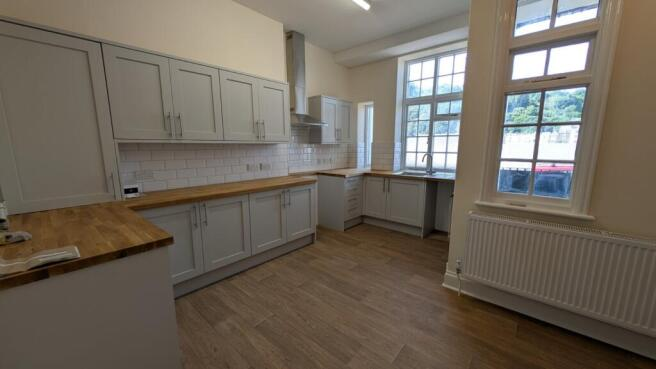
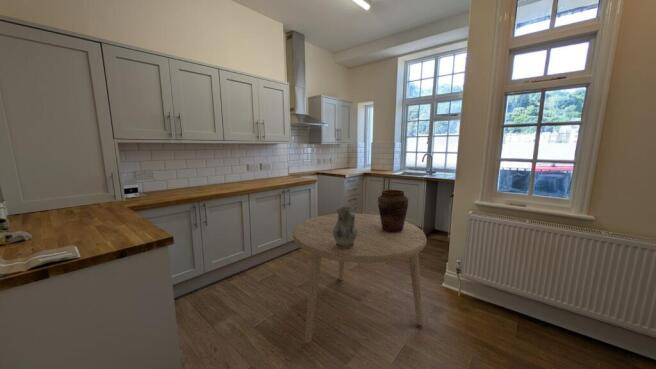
+ vase (392, 210)
+ ceramic pitcher (345, 227)
+ dining table (356, 262)
